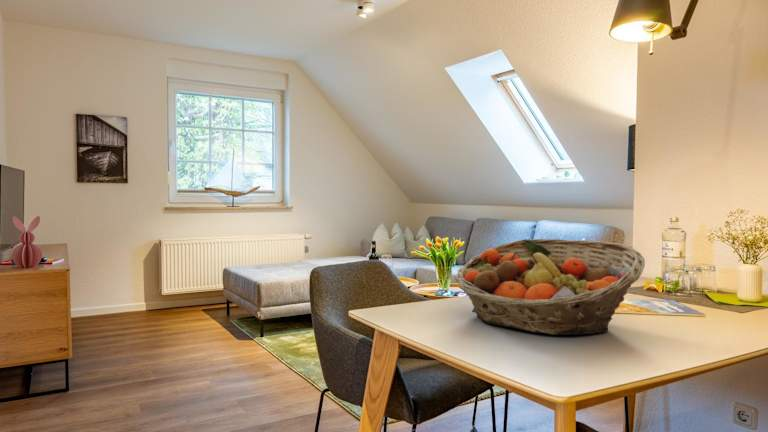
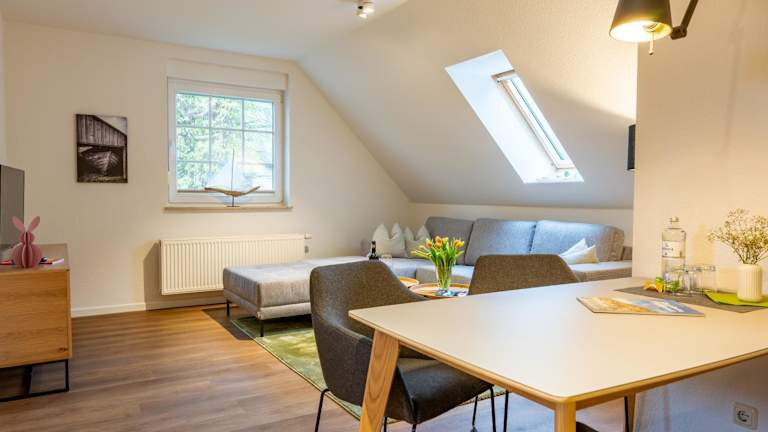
- fruit basket (544, 281)
